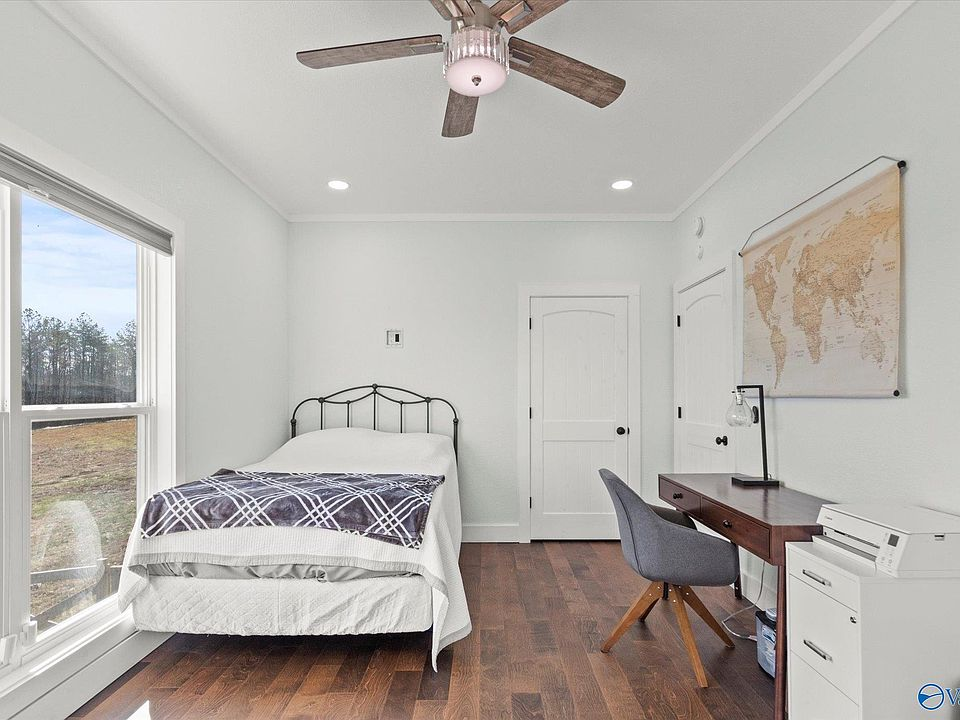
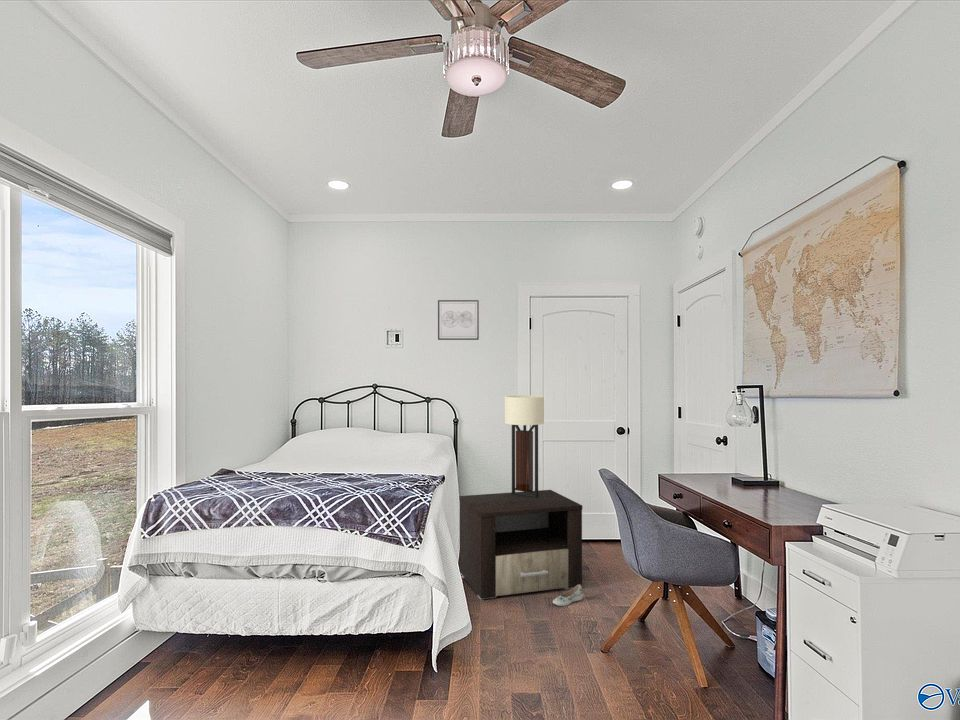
+ shoe (567, 594)
+ wall sconce (524, 445)
+ nightstand (519, 542)
+ wall art (458, 320)
